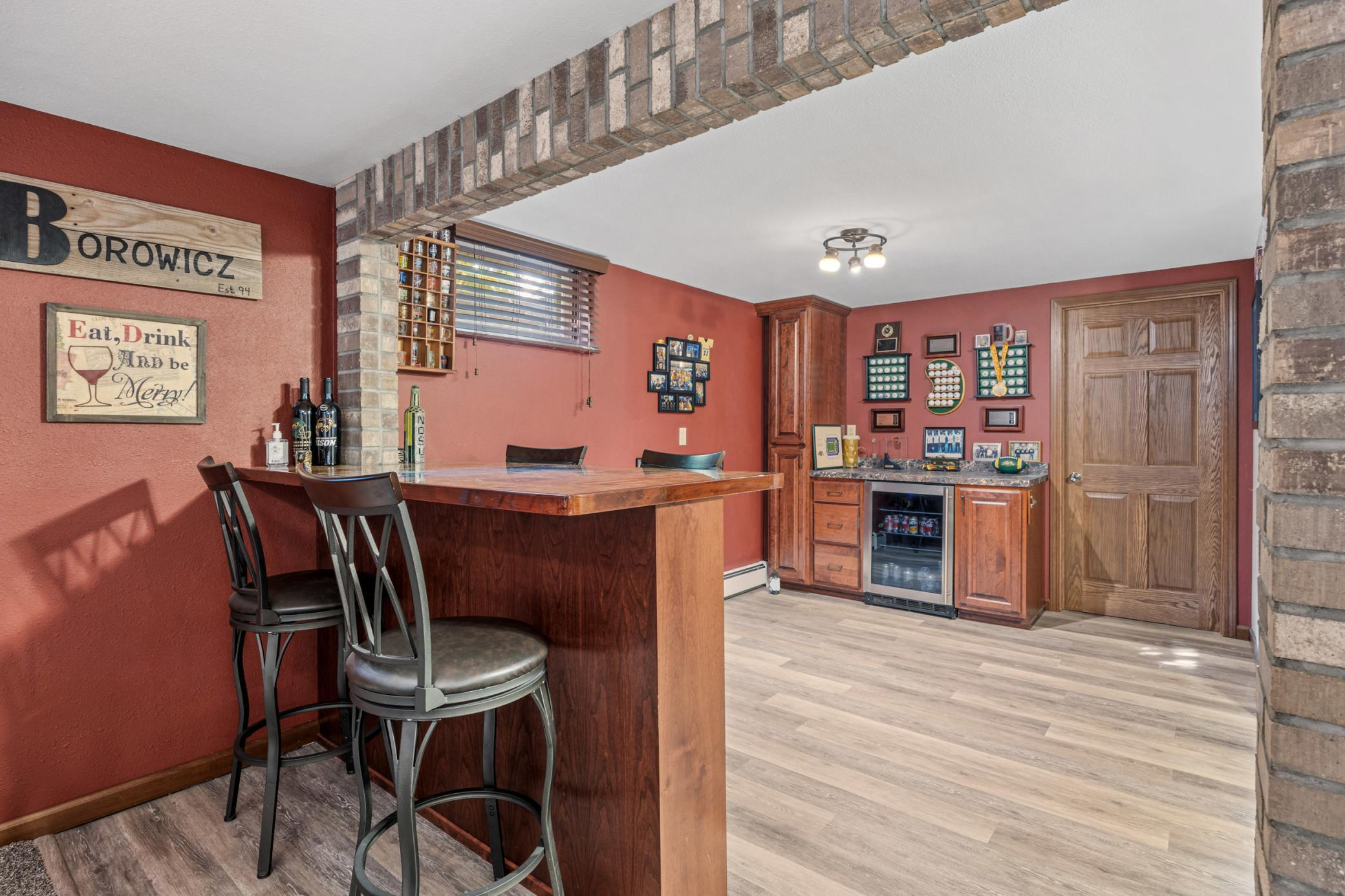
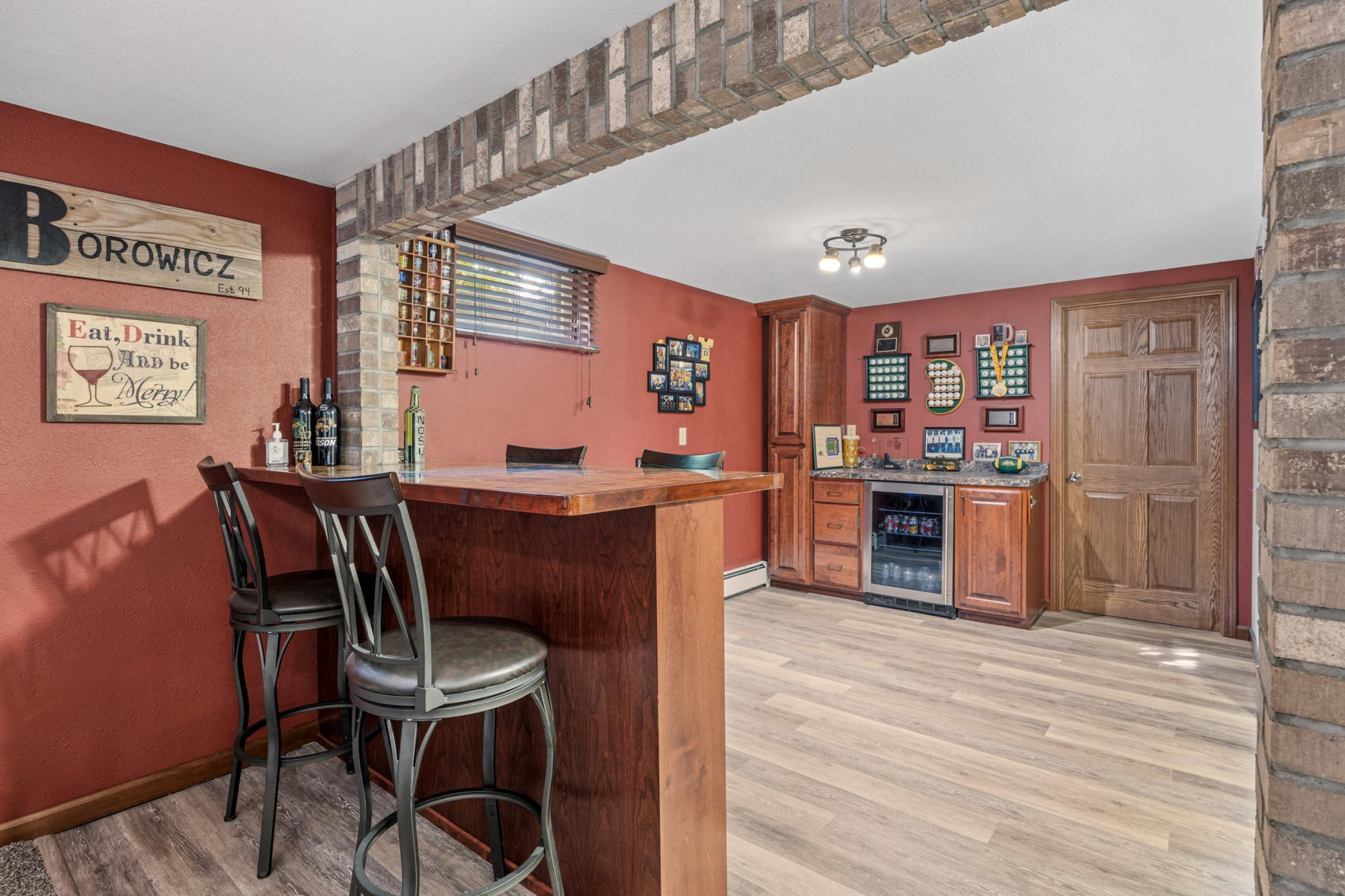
- lantern (775, 577)
